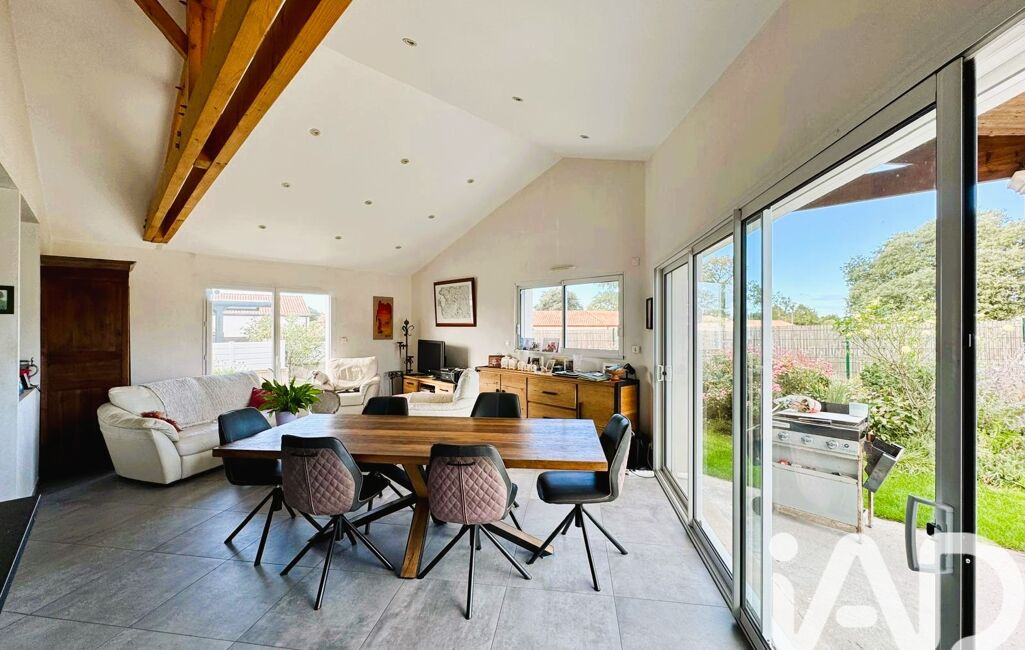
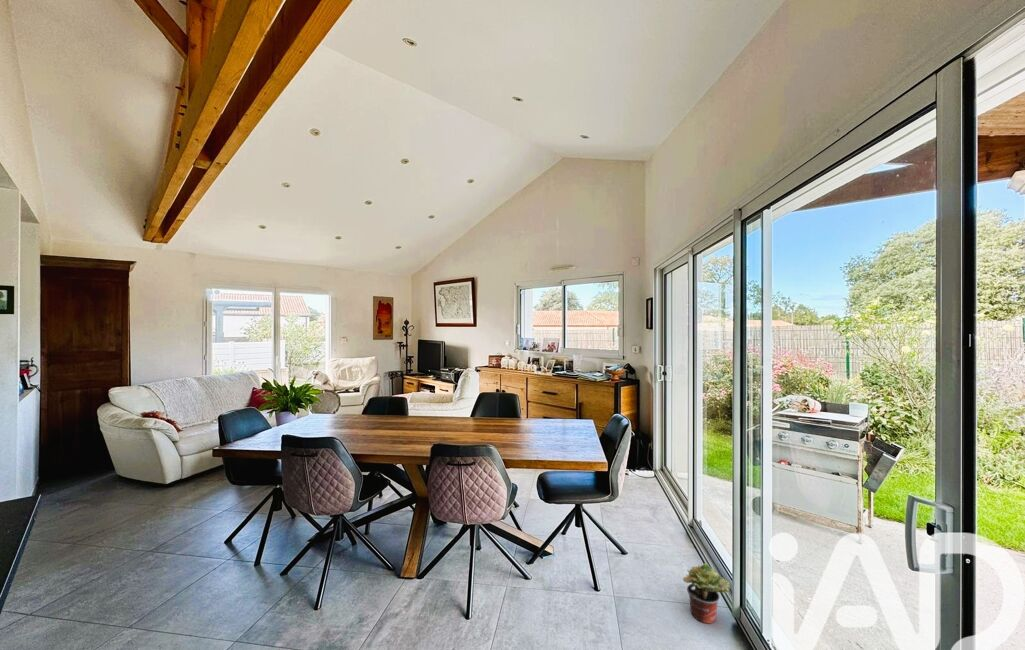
+ potted plant (706, 589)
